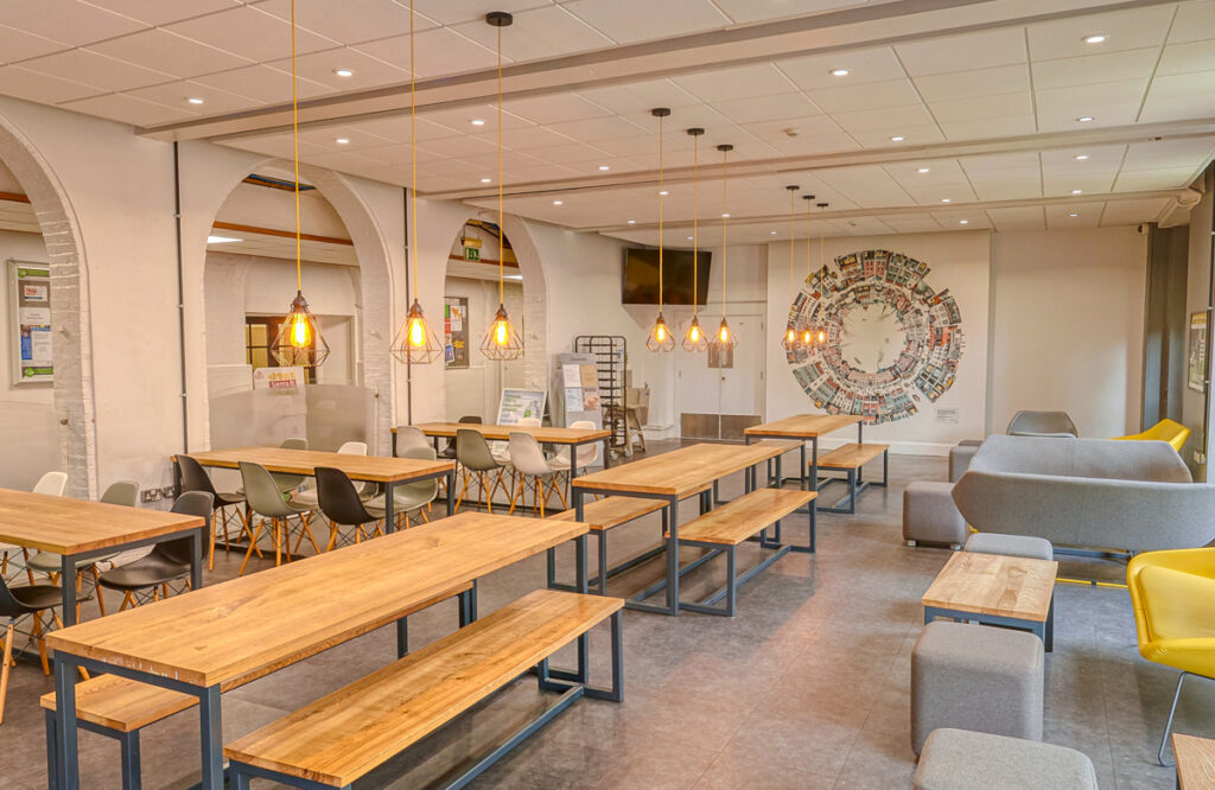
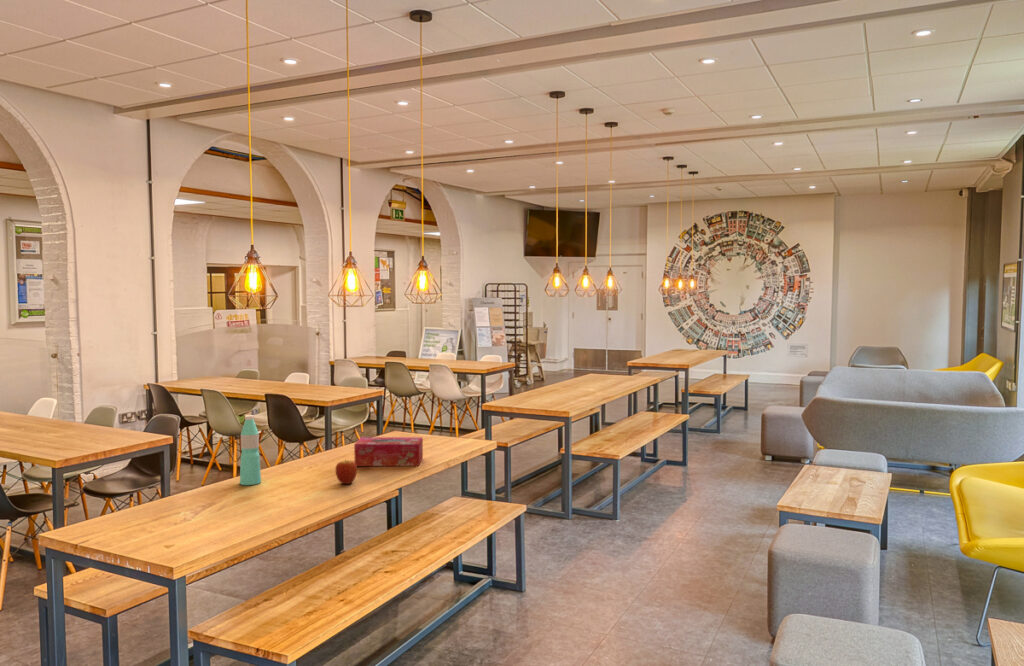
+ water bottle (249, 449)
+ fruit (346, 470)
+ tissue box (389, 451)
